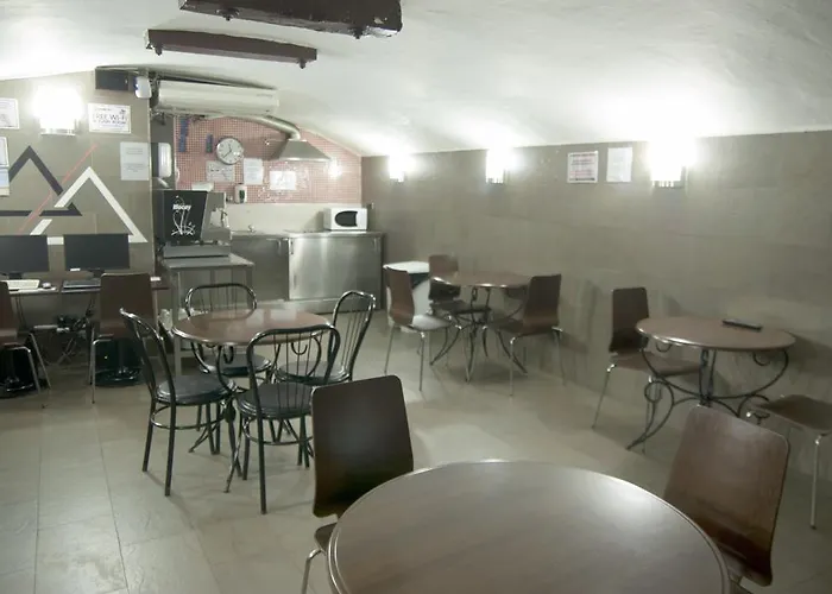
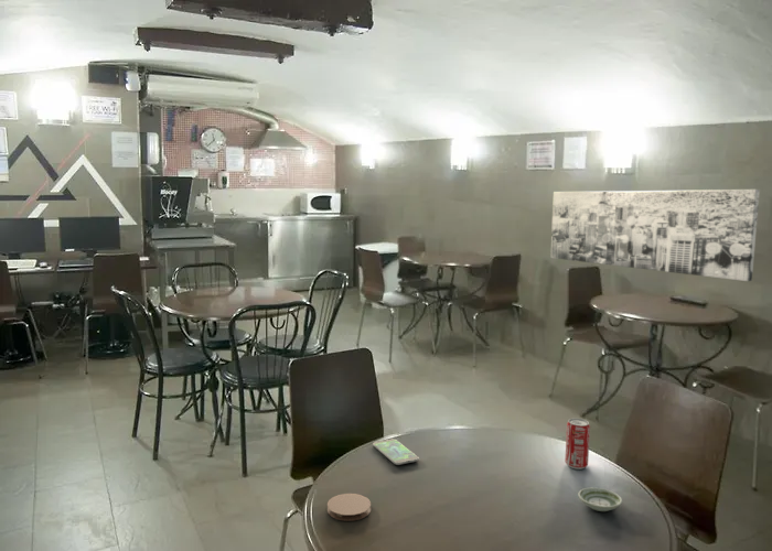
+ saucer (599, 500)
+ coaster (349, 506)
+ wall art (637, 229)
+ beverage can (577, 443)
+ smartphone (395, 451)
